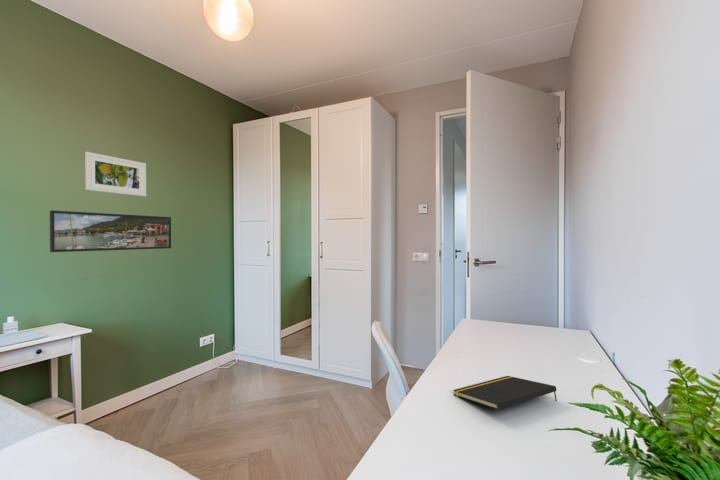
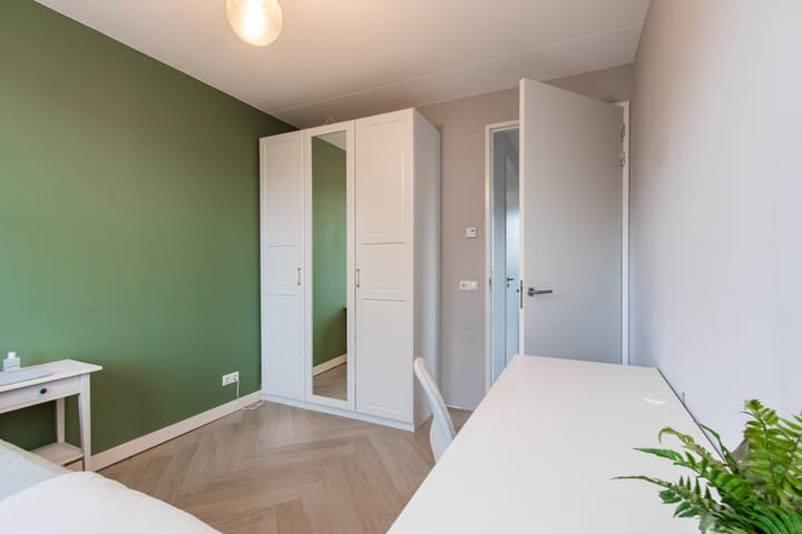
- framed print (119, 232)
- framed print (117, 175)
- notepad (503, 390)
